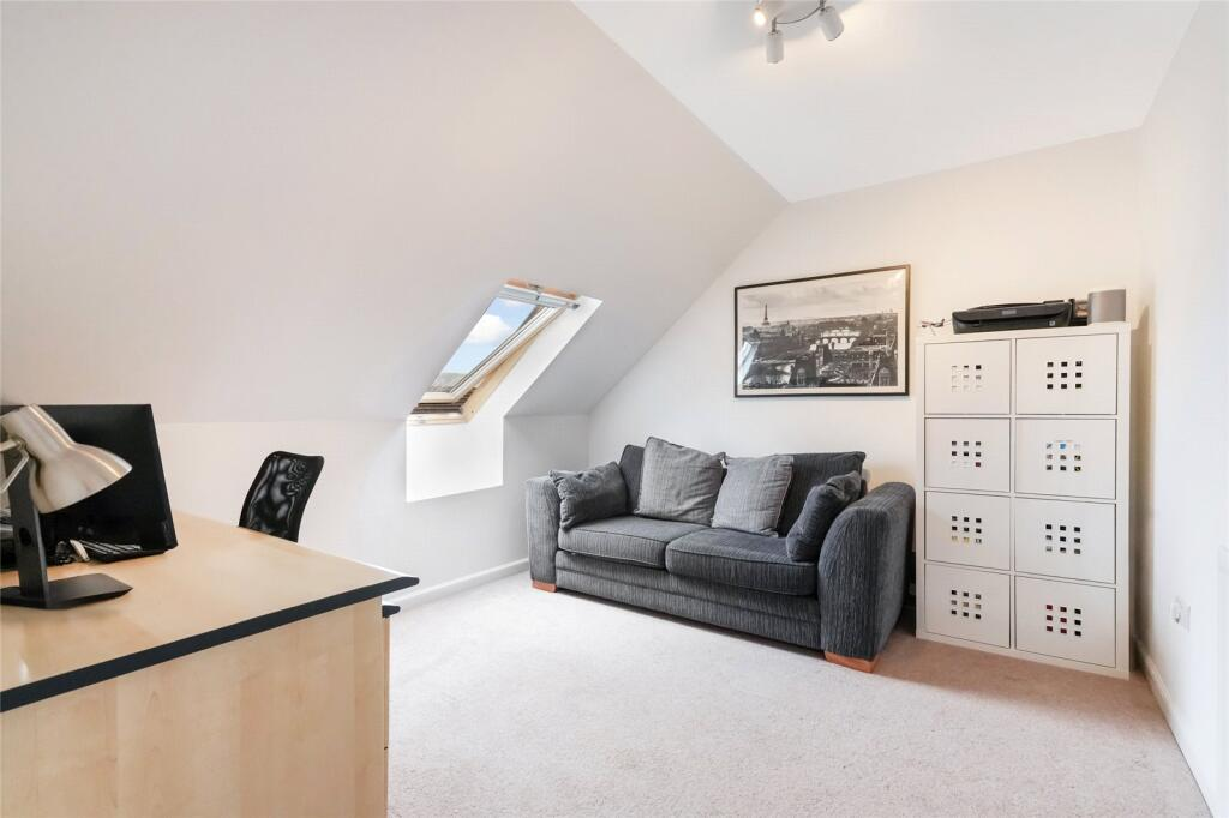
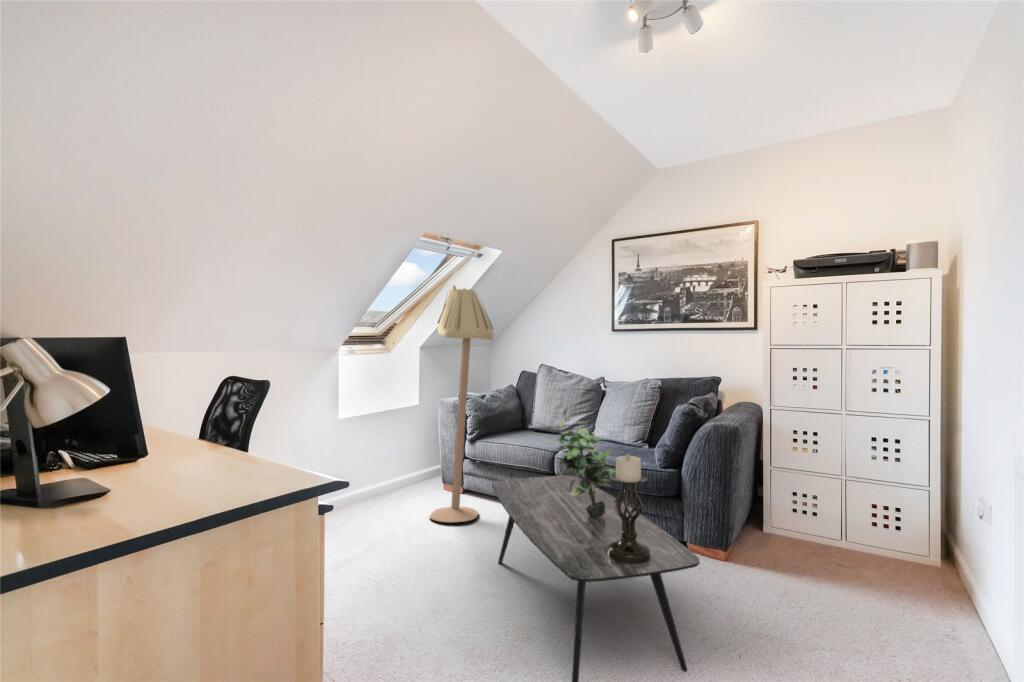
+ floor lamp (463, 398)
+ coffee table (574, 559)
+ potted plant (582, 469)
+ candle holder (628, 504)
